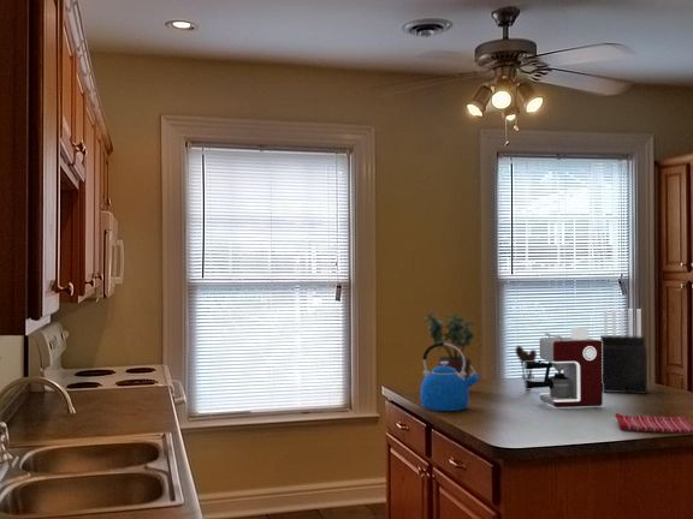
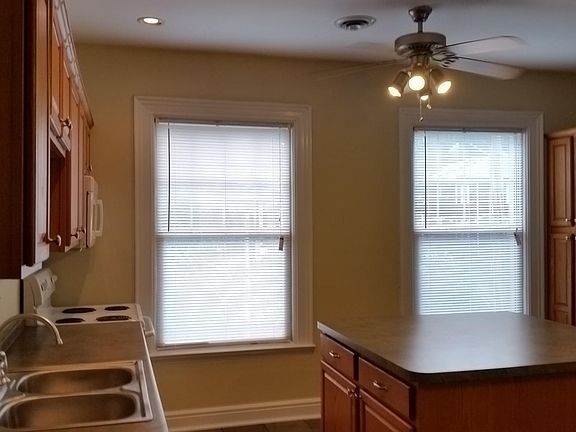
- knife block (623, 350)
- coffee maker (559, 365)
- kettle (450, 375)
- utensil holder (526, 369)
- dish towel (653, 423)
- potted plant (454, 350)
